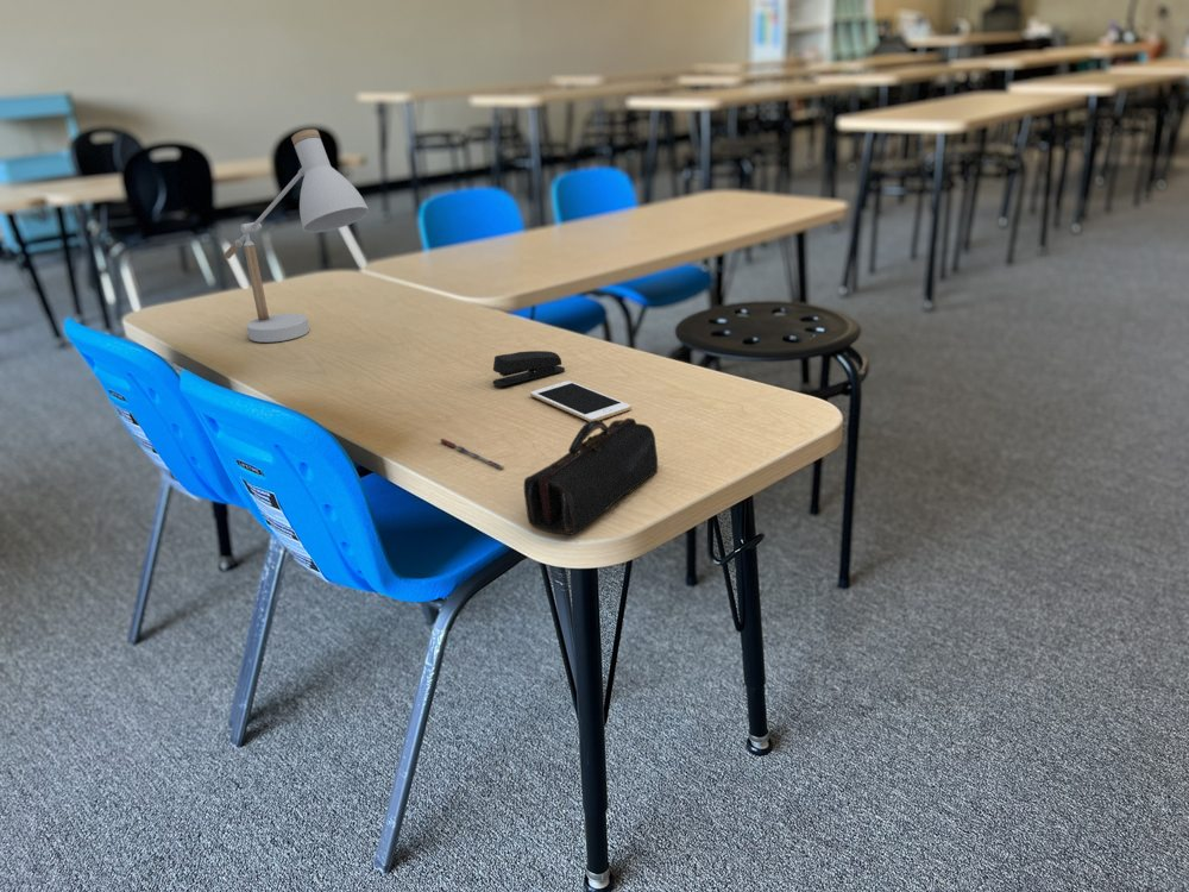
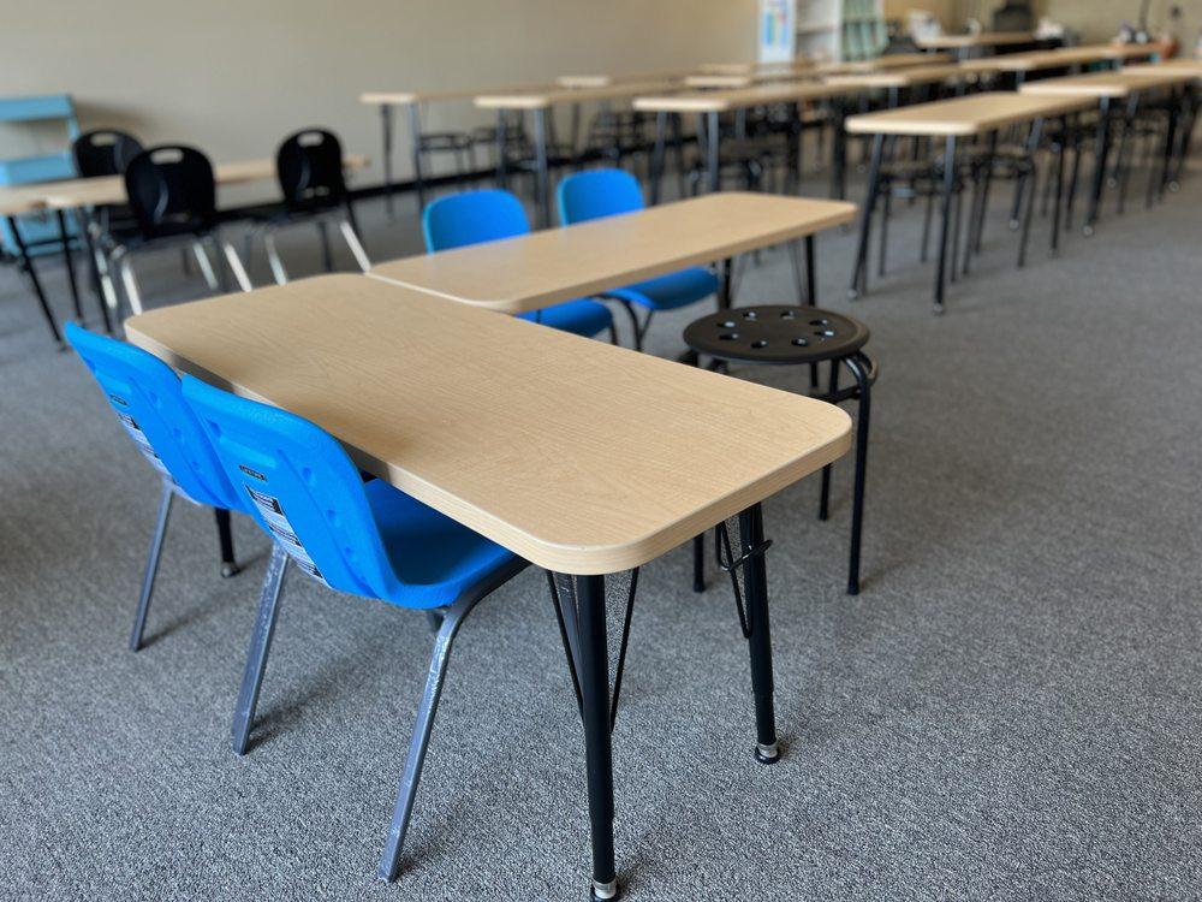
- pencil case (592, 458)
- pen (471, 453)
- cell phone (579, 400)
- desk lamp (260, 227)
- stapler (528, 363)
